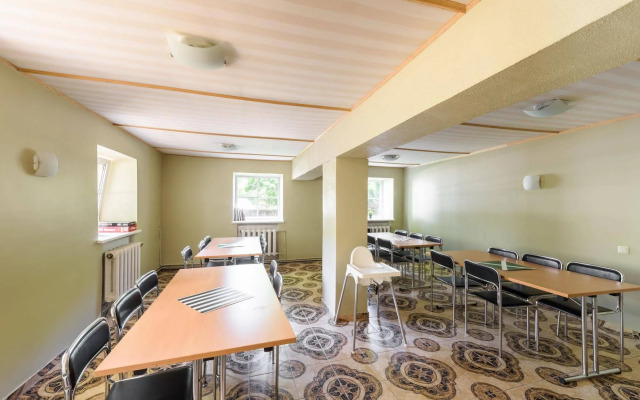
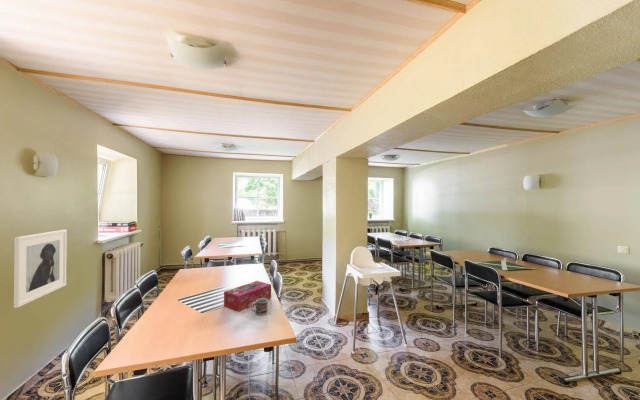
+ cup (259, 306)
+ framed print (43, 264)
+ tissue box (248, 294)
